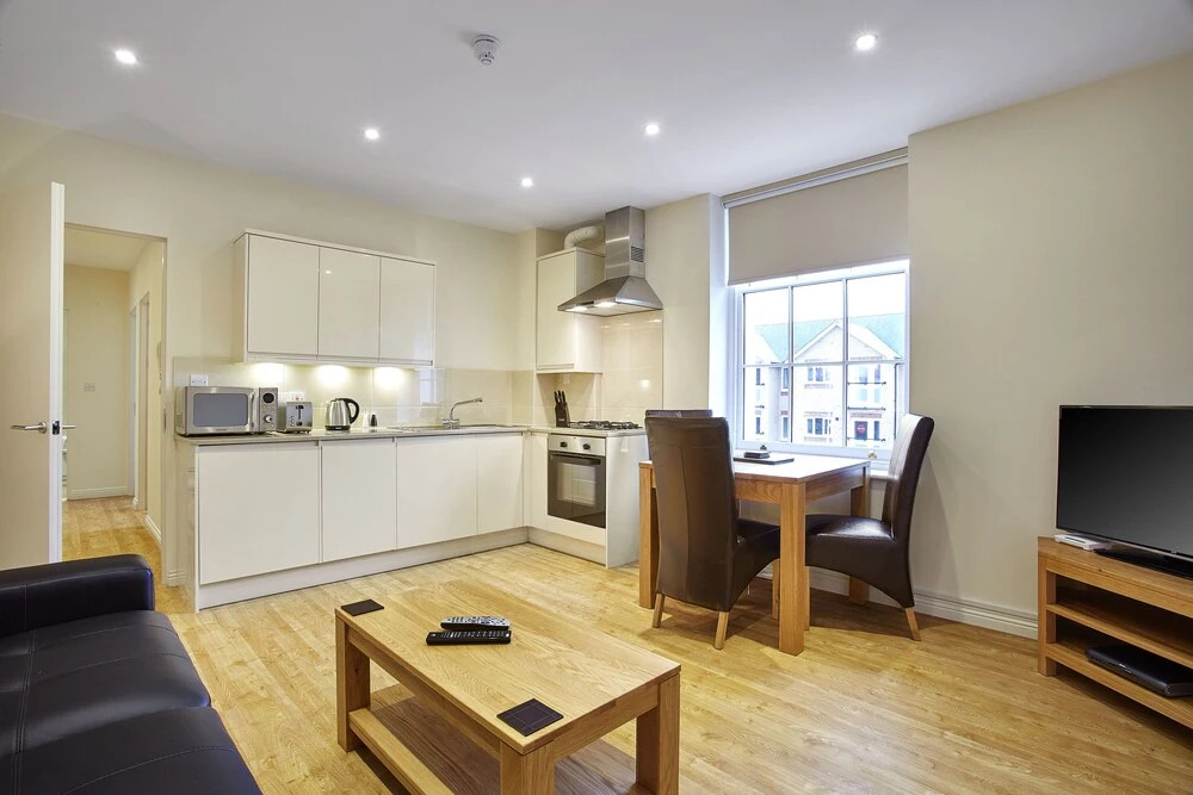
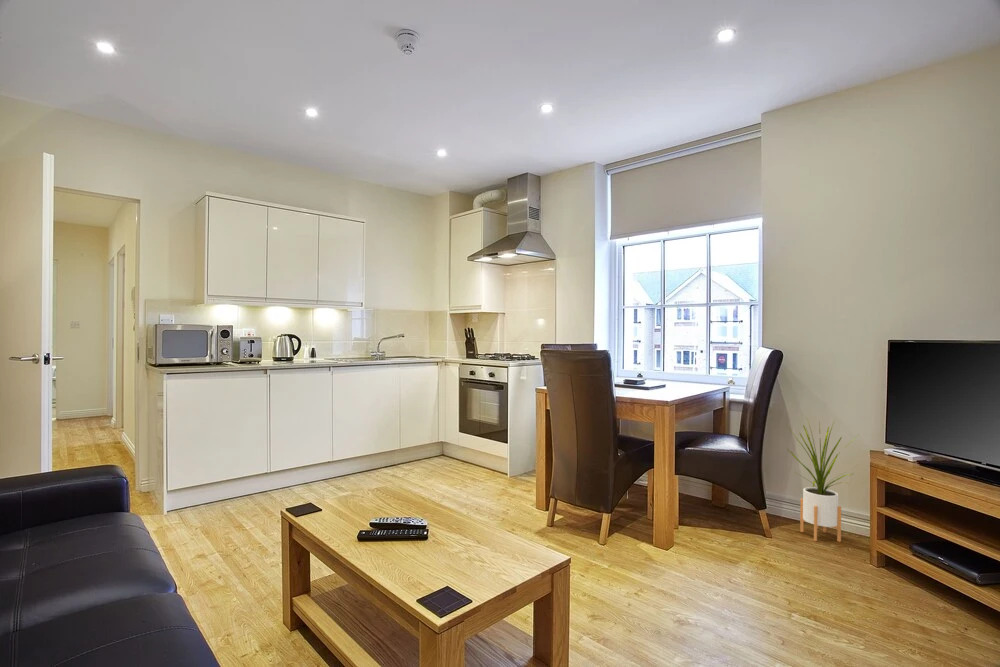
+ house plant (822, 477)
